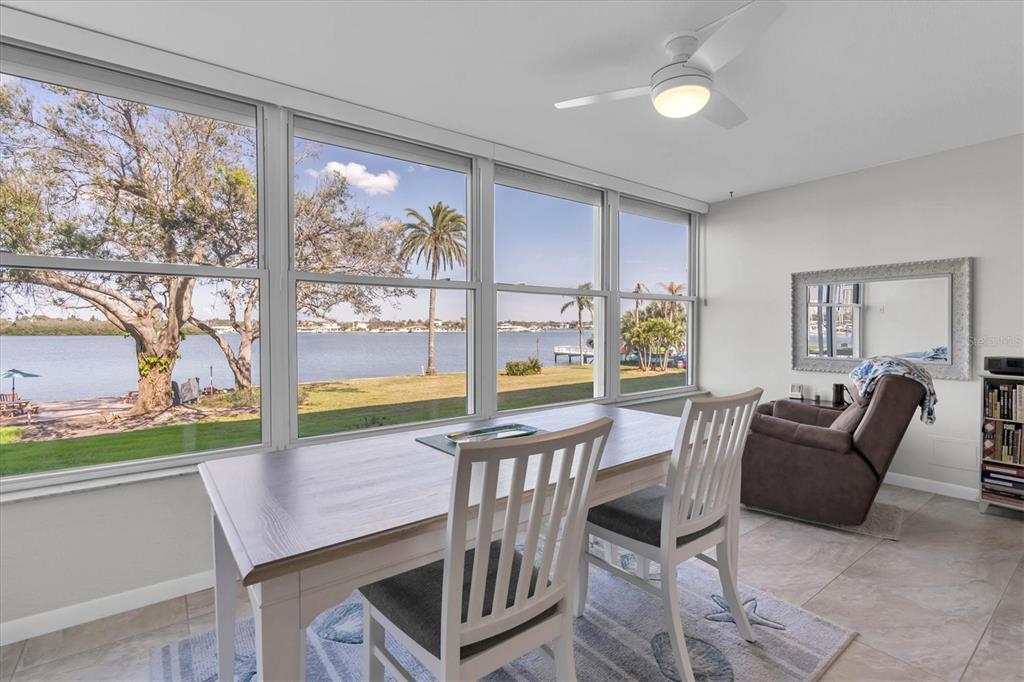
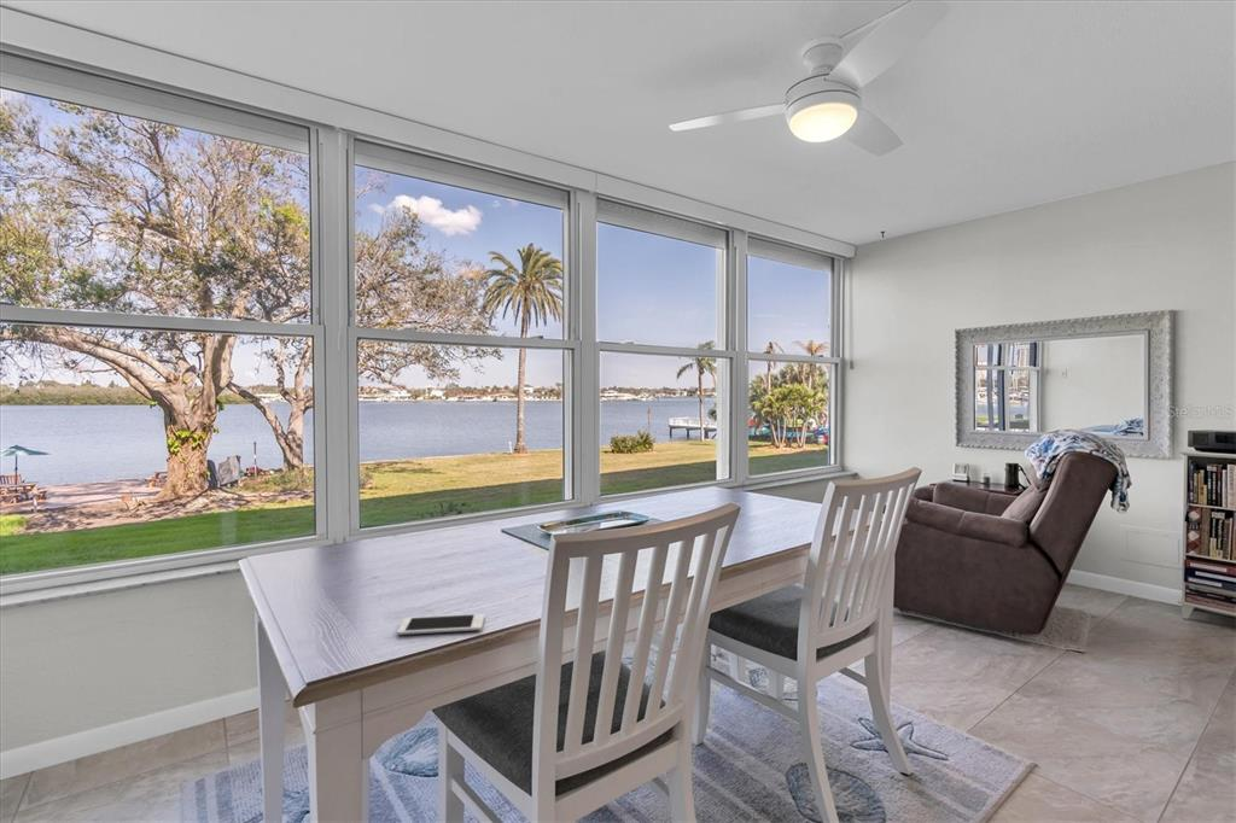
+ cell phone (442, 624)
